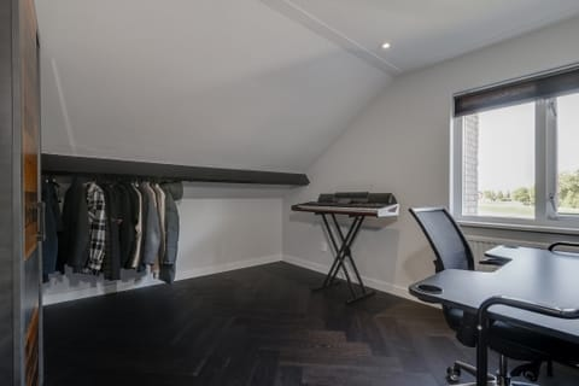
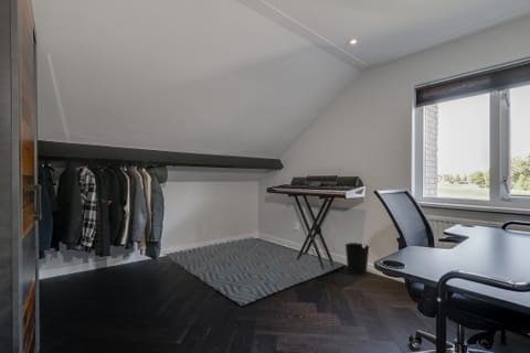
+ wastebasket (357, 258)
+ rug (235, 254)
